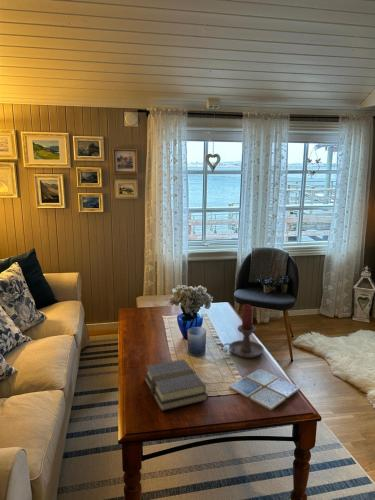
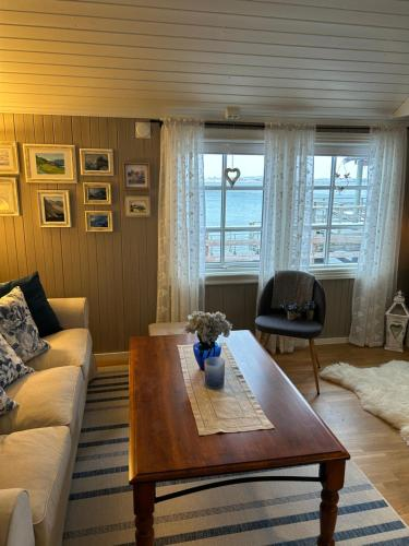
- candle holder (242, 329)
- book (174, 381)
- drink coaster (264, 386)
